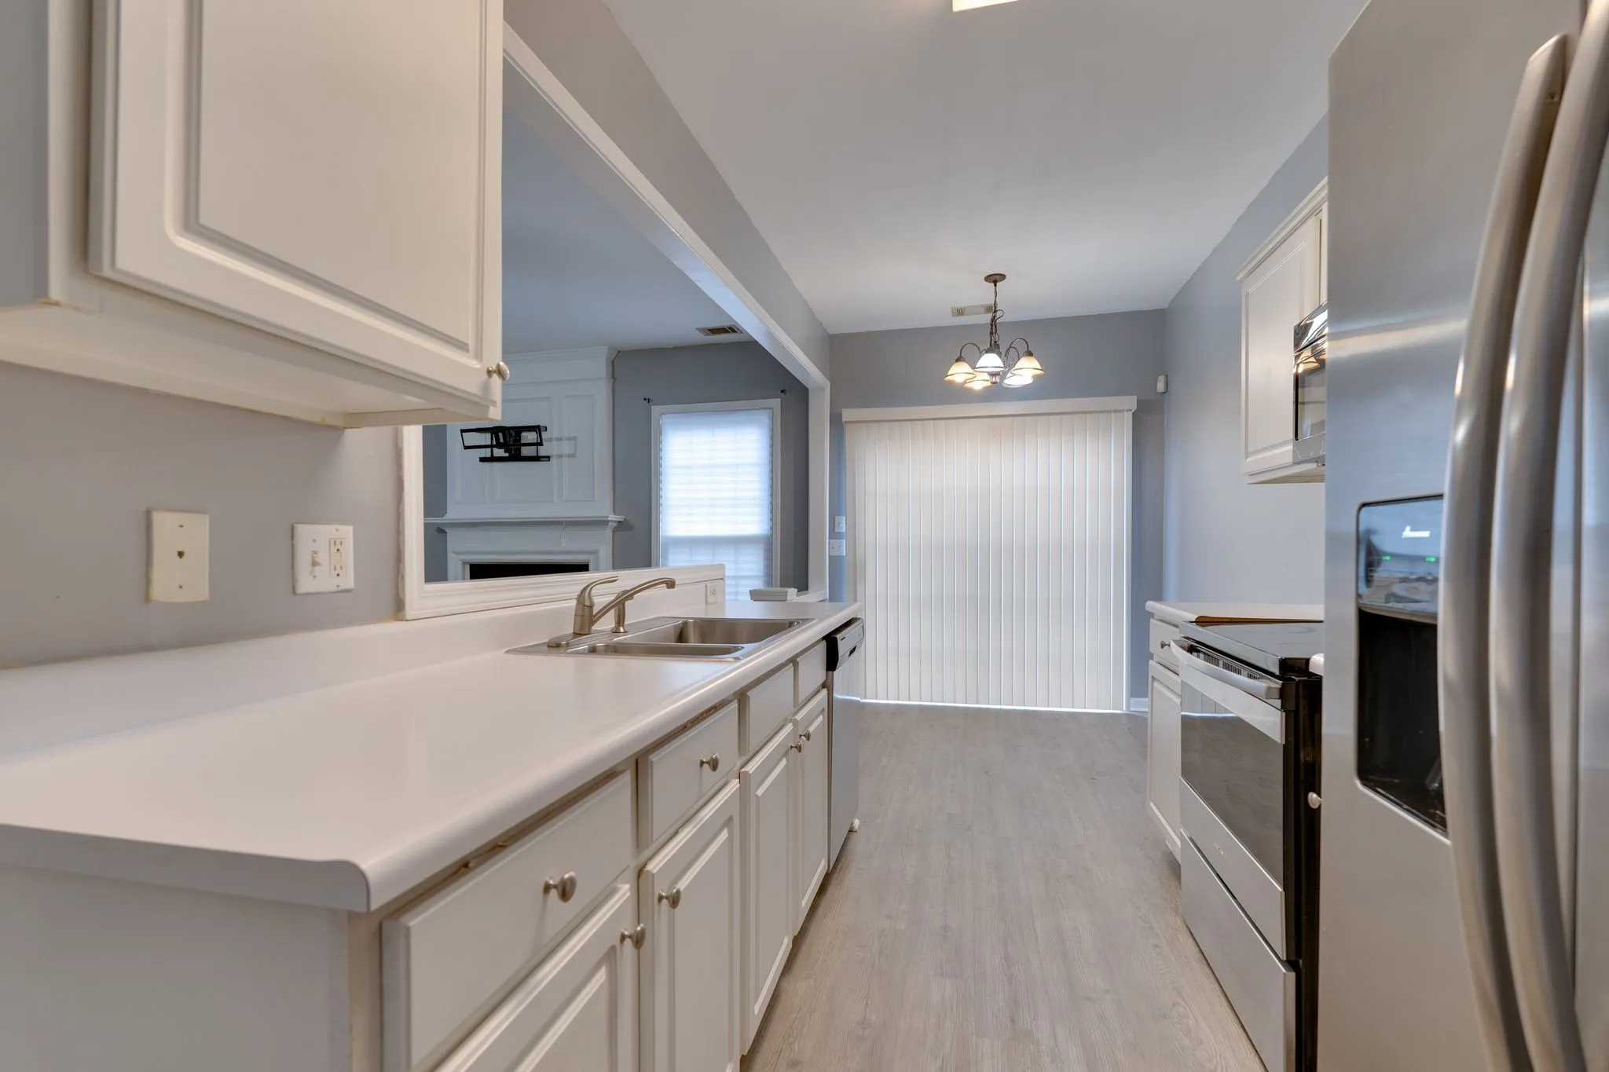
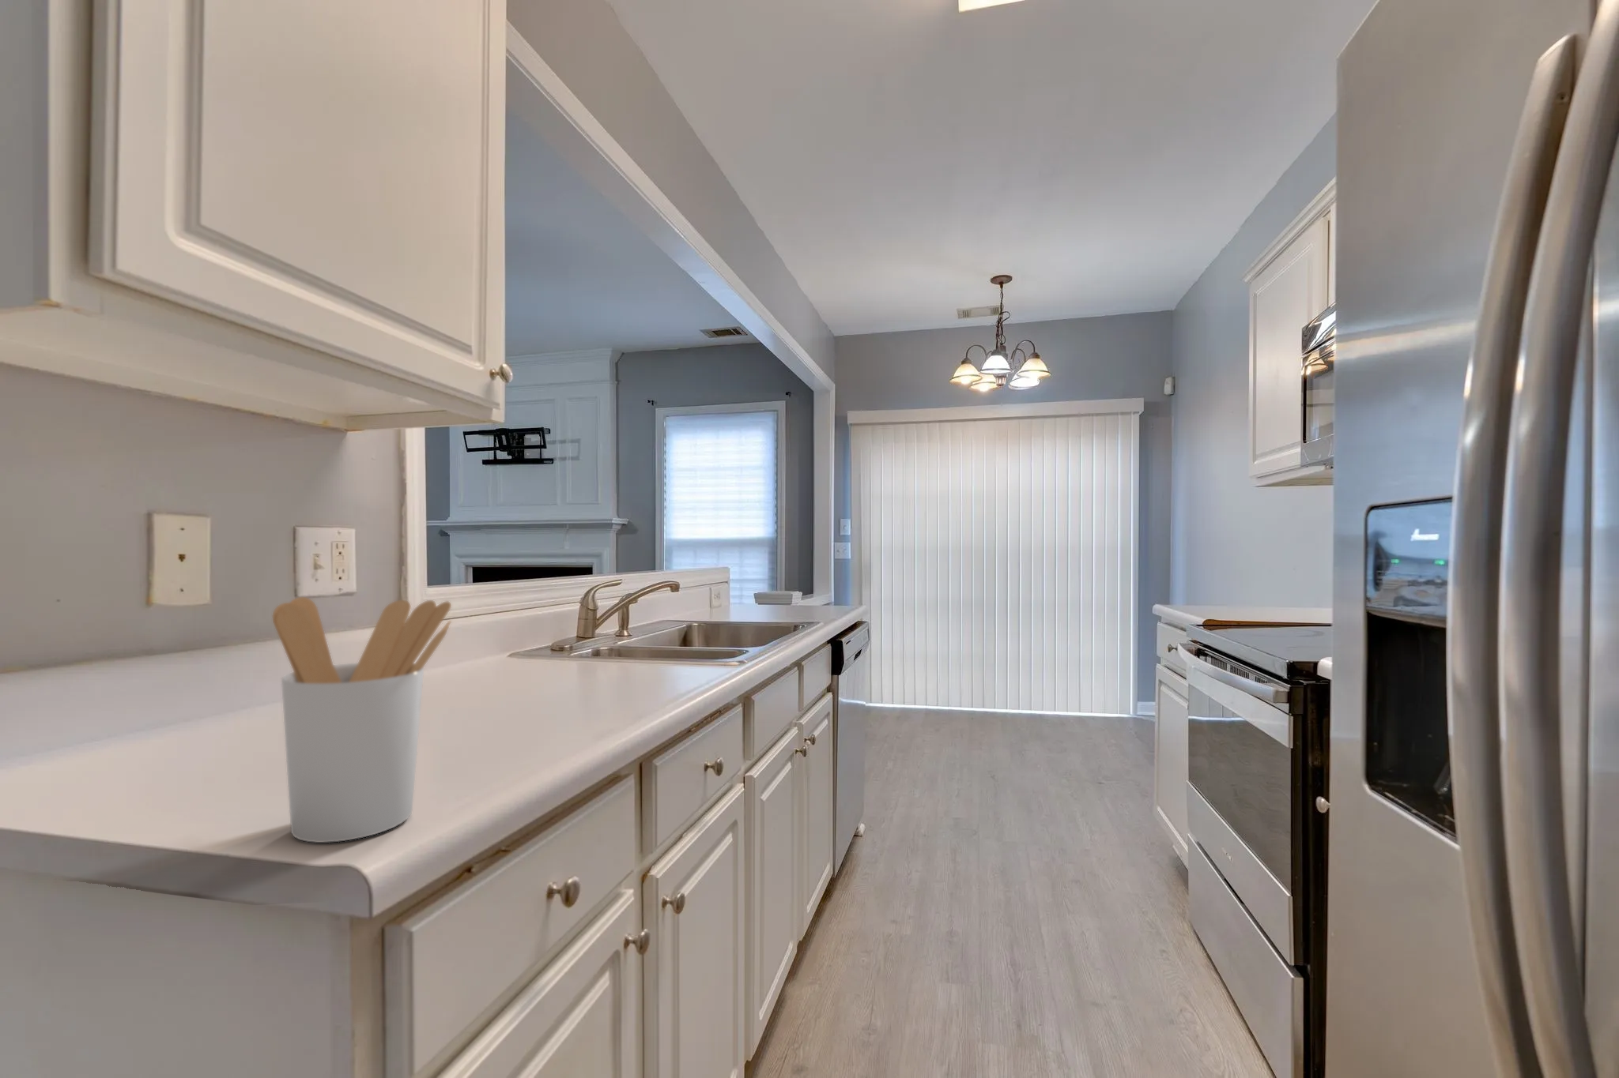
+ utensil holder (376, 703)
